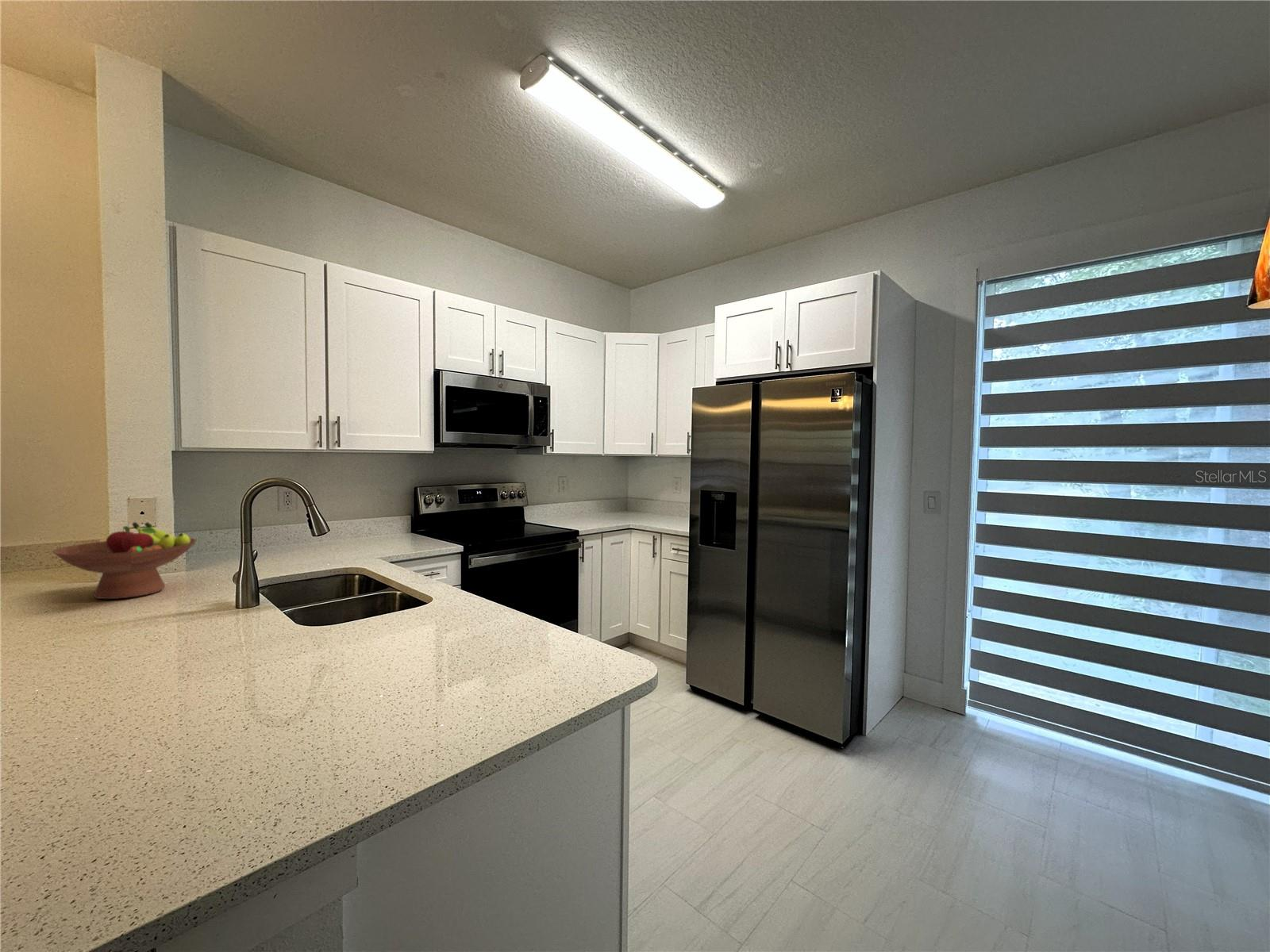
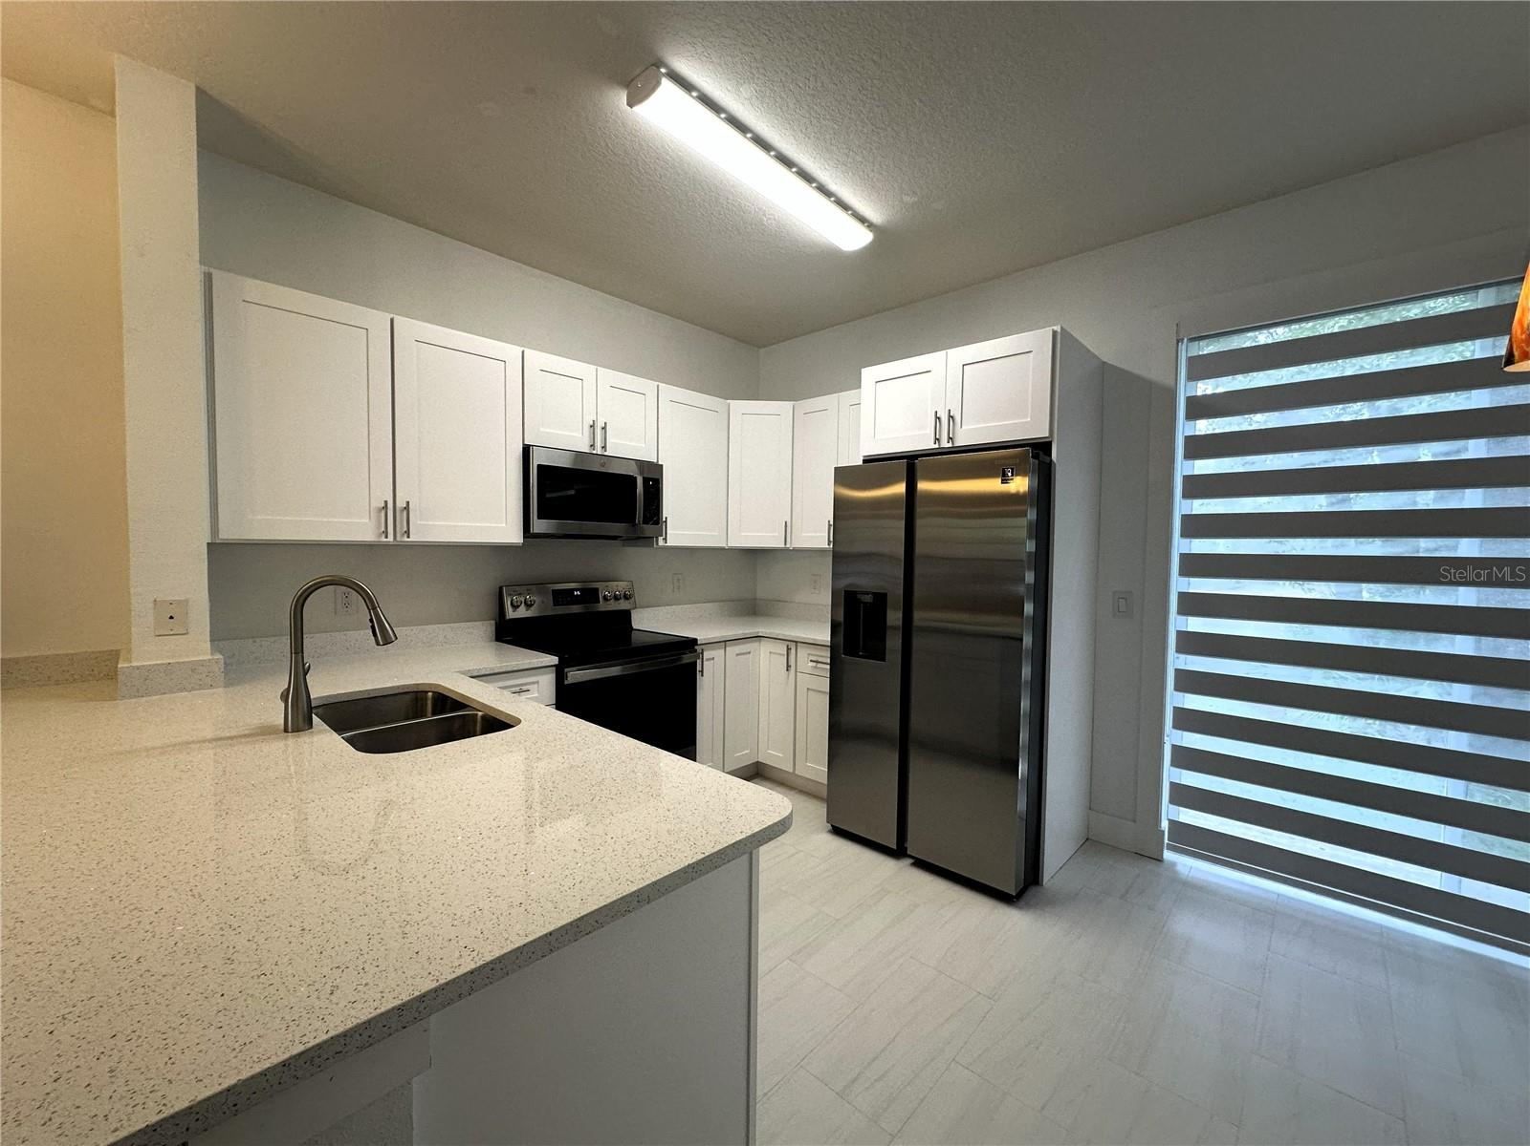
- fruit bowl (129, 559)
